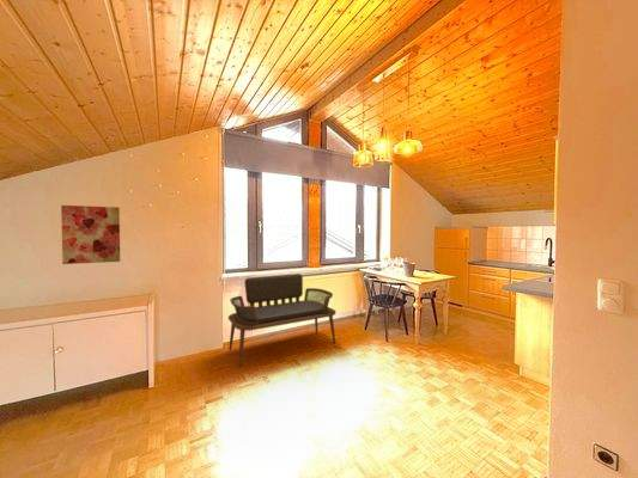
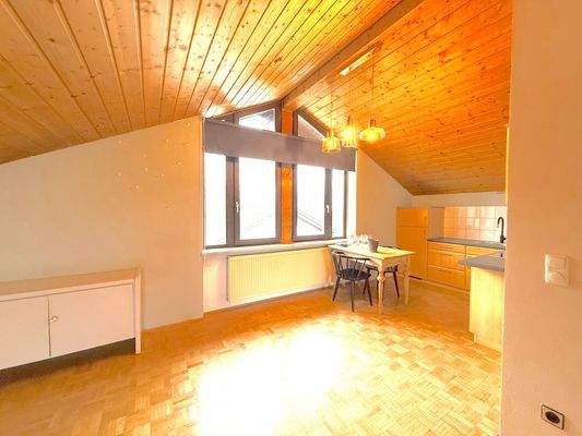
- bench (284, 313)
- wall art (92, 234)
